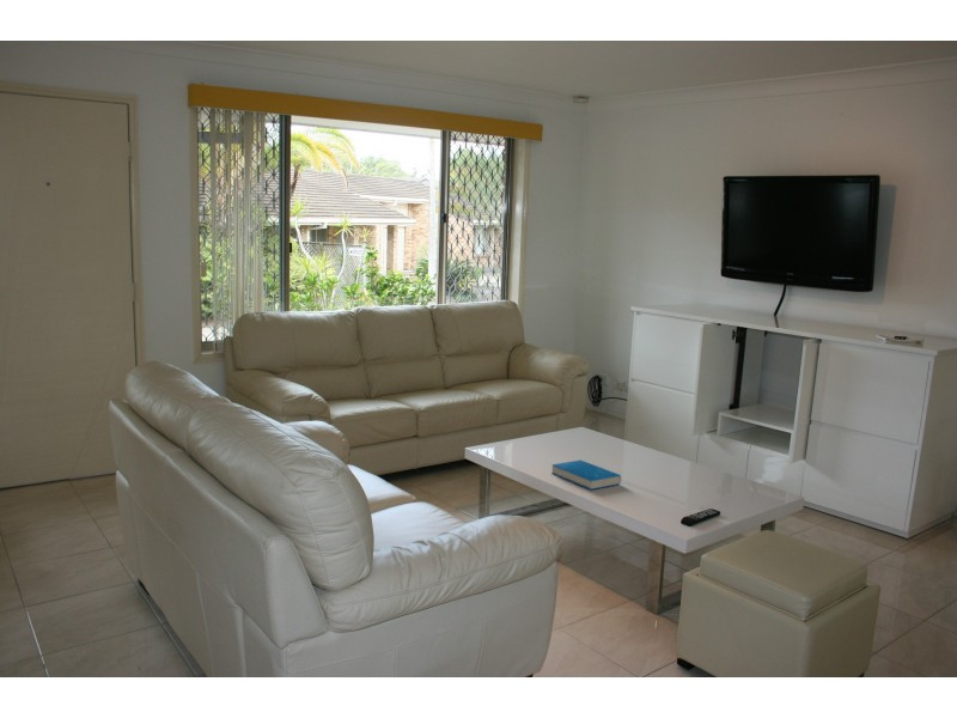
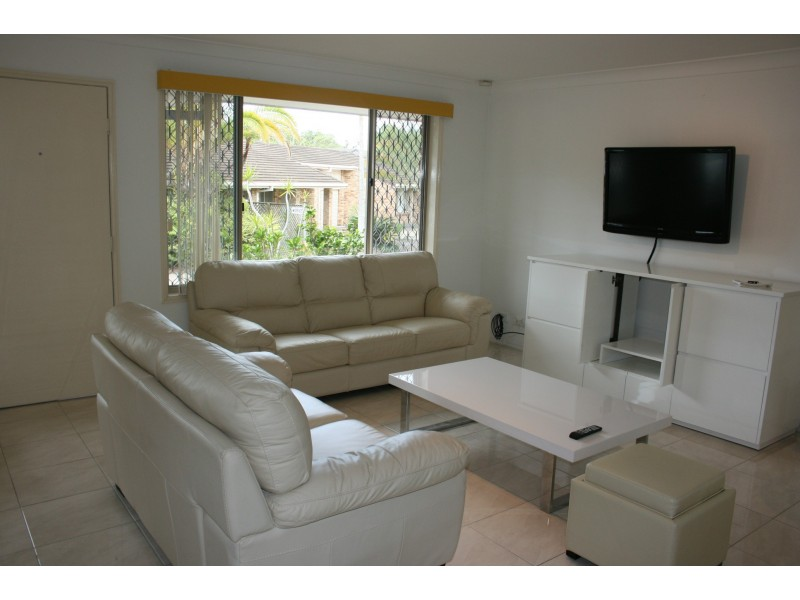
- book (585, 474)
